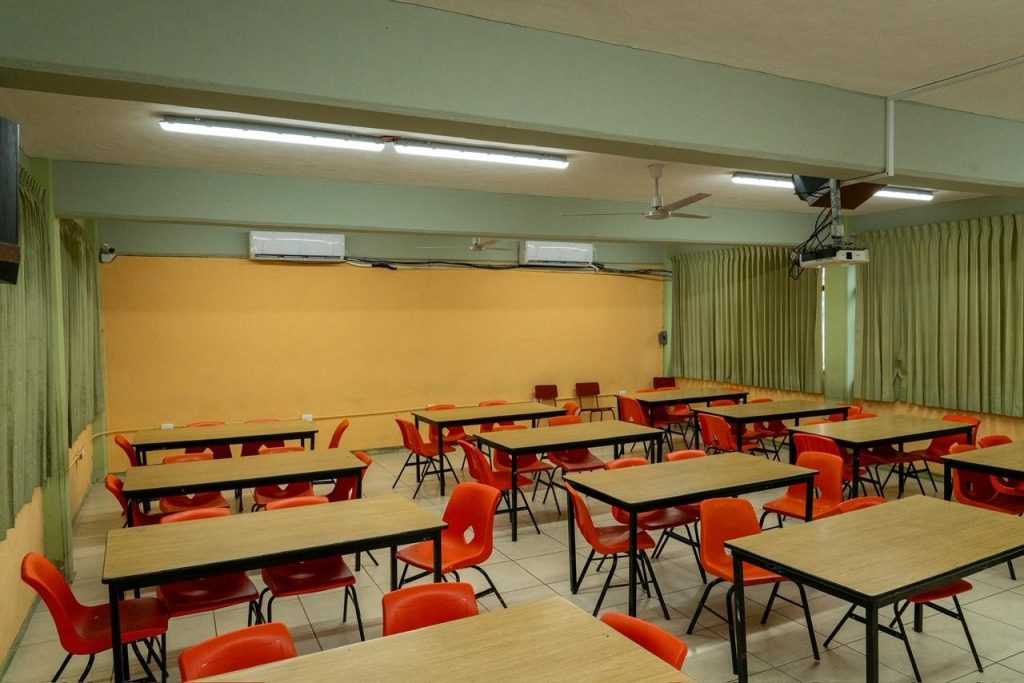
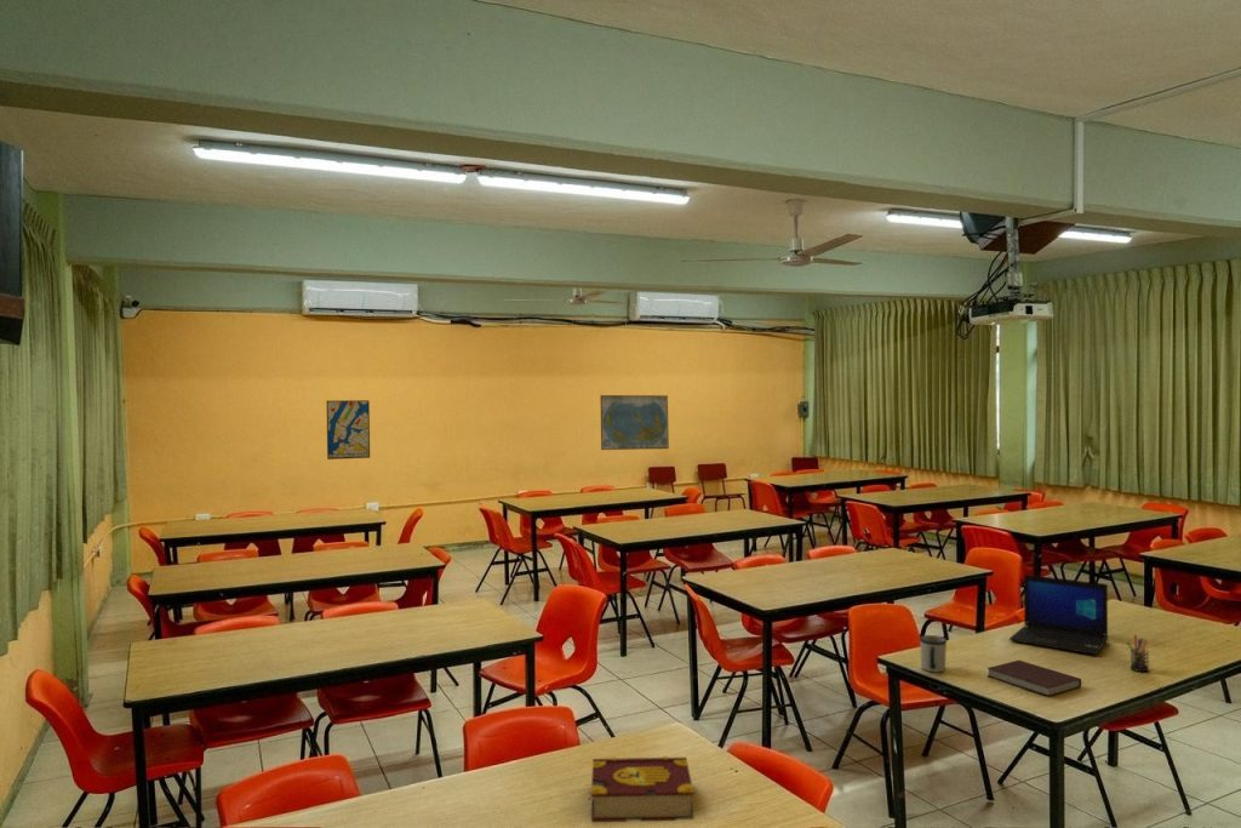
+ laptop (1058, 612)
+ pen holder (1137, 652)
+ book (639, 786)
+ mug (932, 653)
+ notebook (1033, 676)
+ world map (635, 422)
+ wall art (348, 429)
